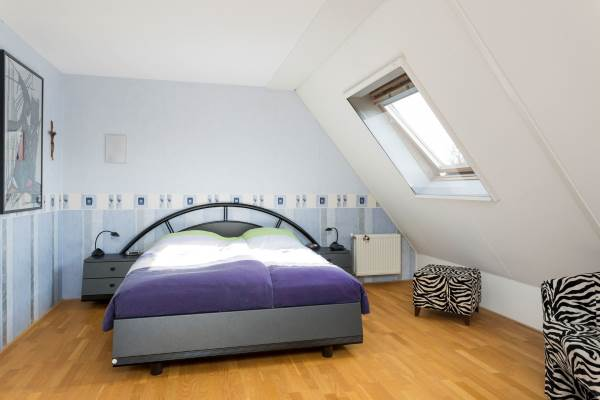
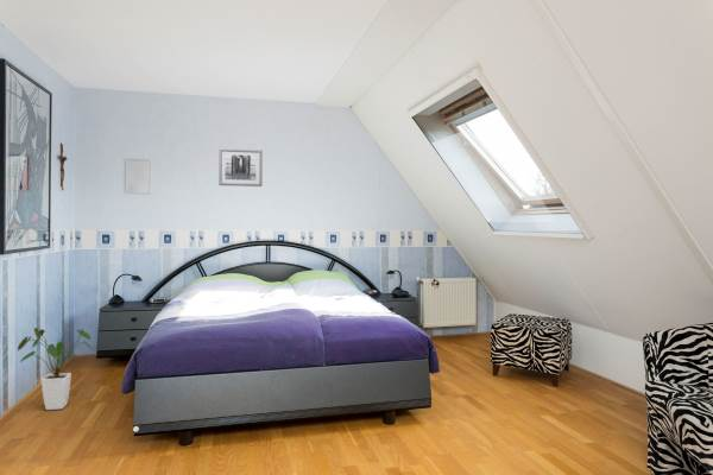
+ house plant (57, 366)
+ wall art (240, 167)
